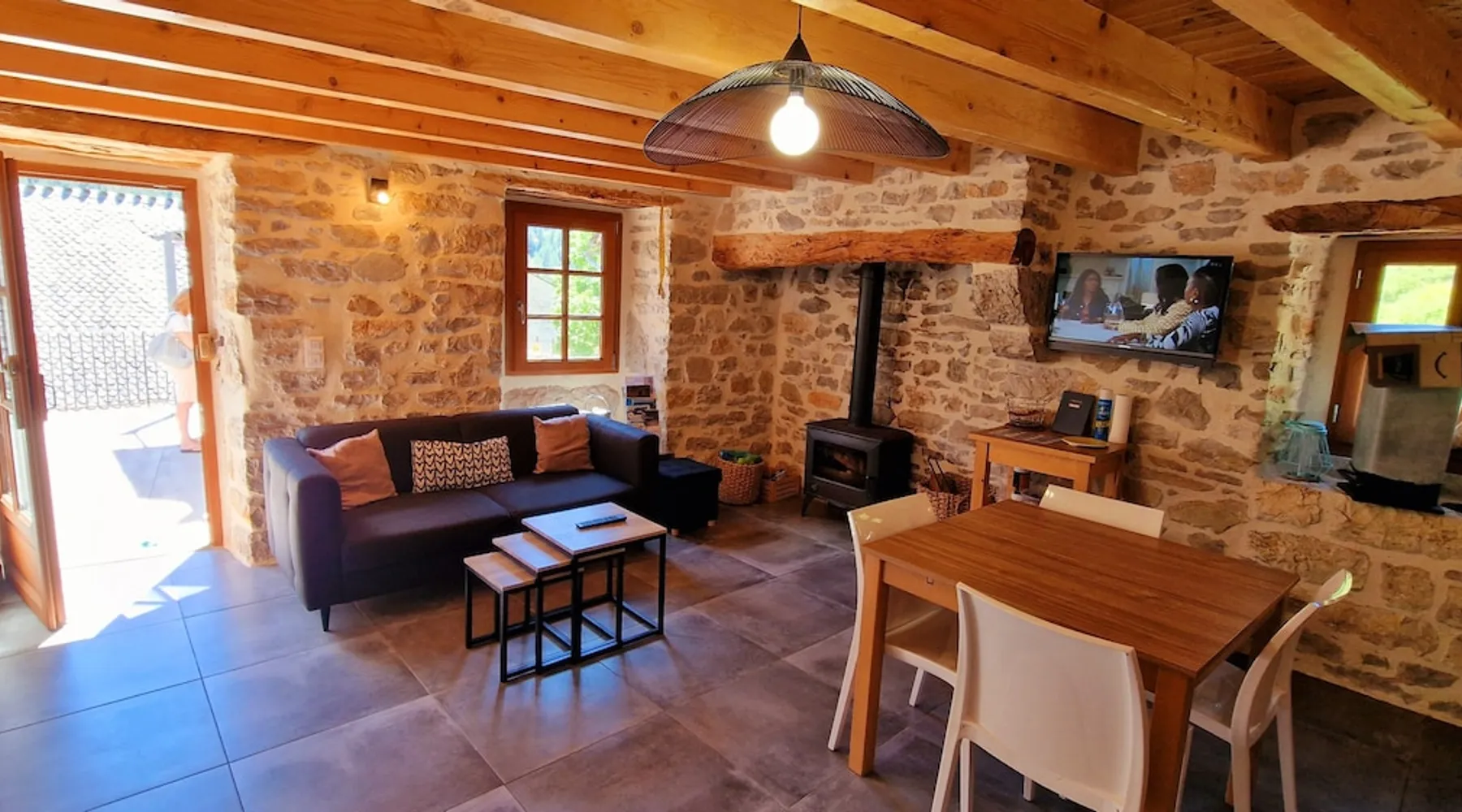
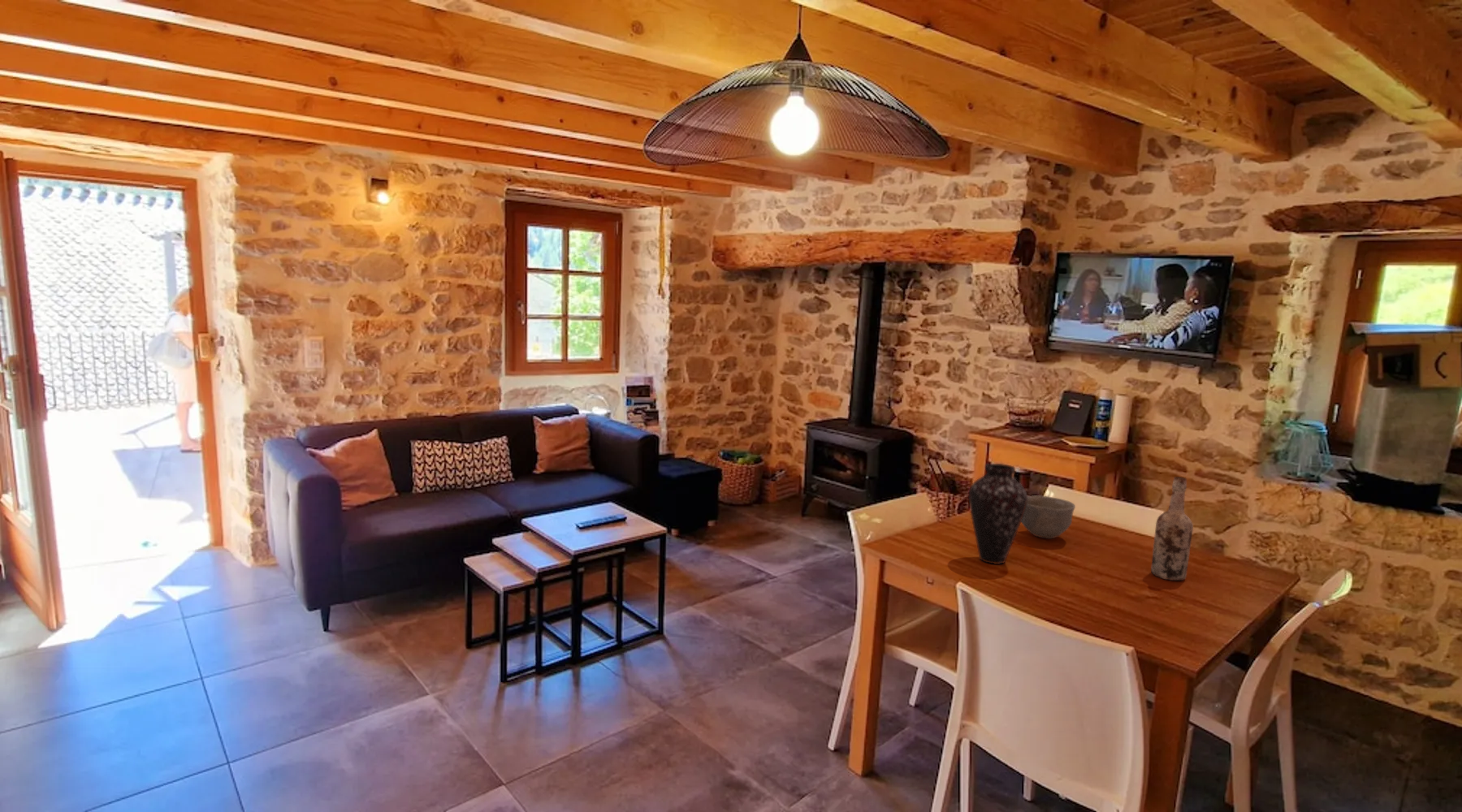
+ bowl (1045, 519)
+ vase (996, 513)
+ wine bottle (1174, 527)
